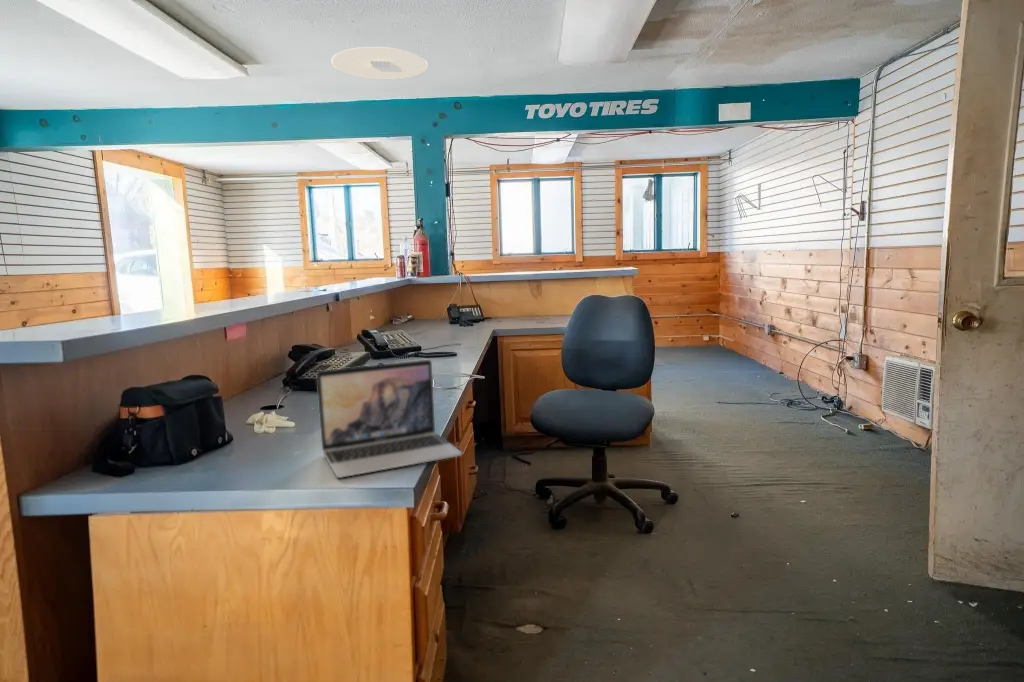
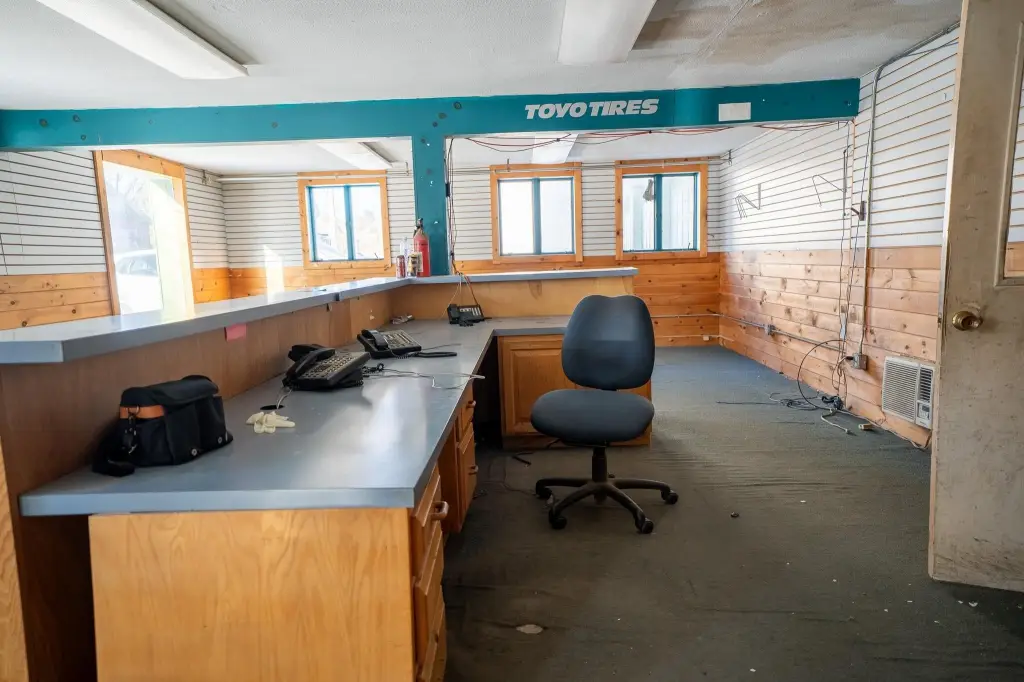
- laptop (389, 413)
- ceiling light (380, 59)
